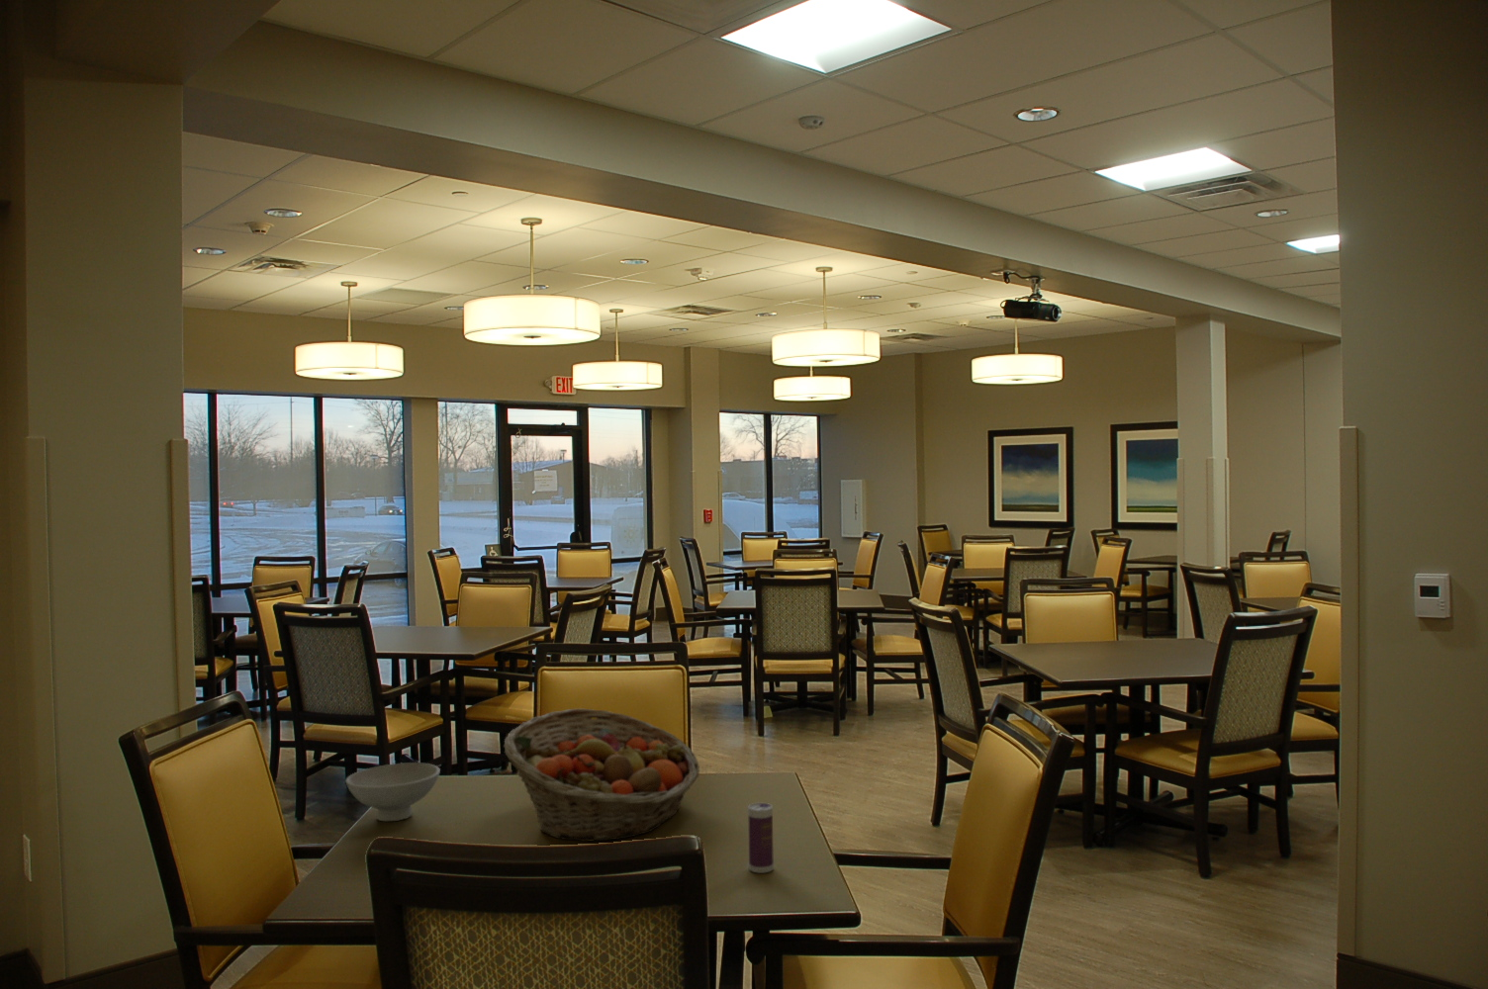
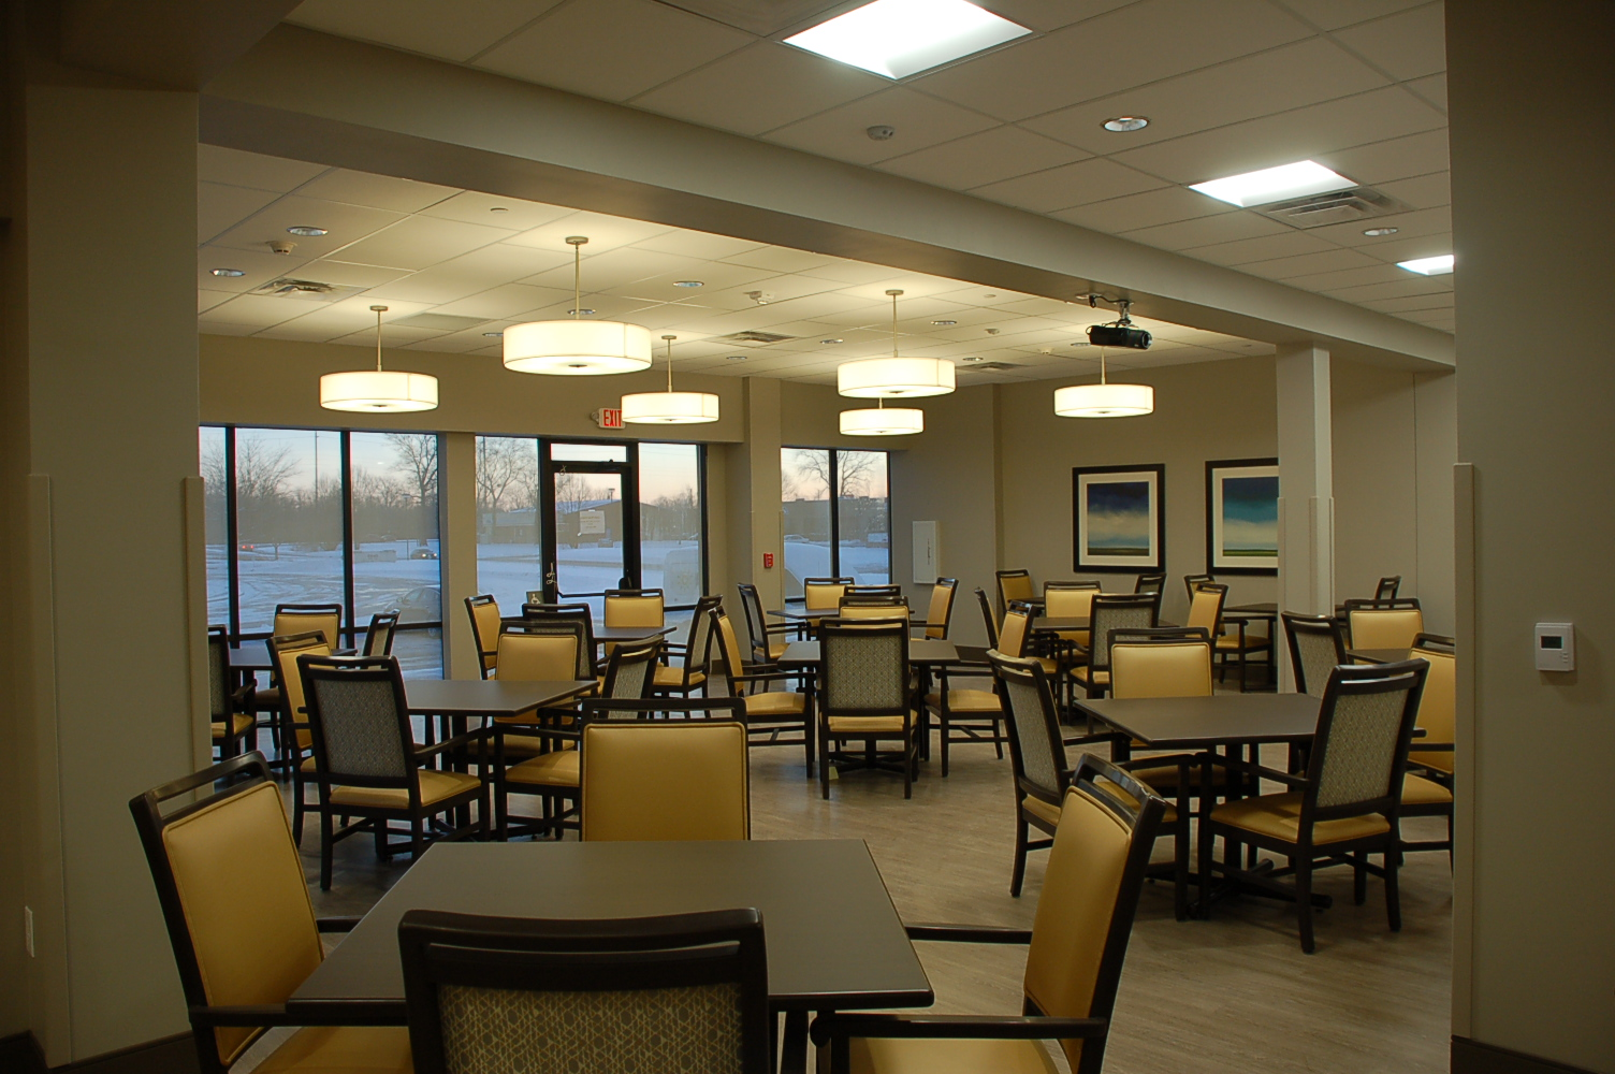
- fruit basket (604, 769)
- bowl (394, 794)
- beverage can (759, 837)
